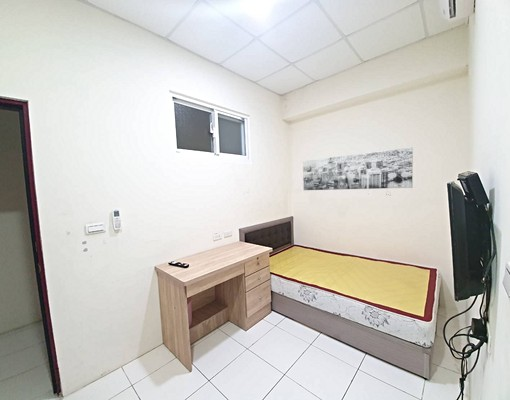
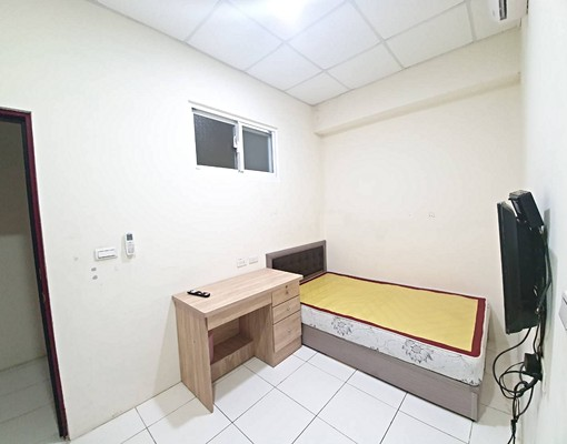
- wall art (349, 172)
